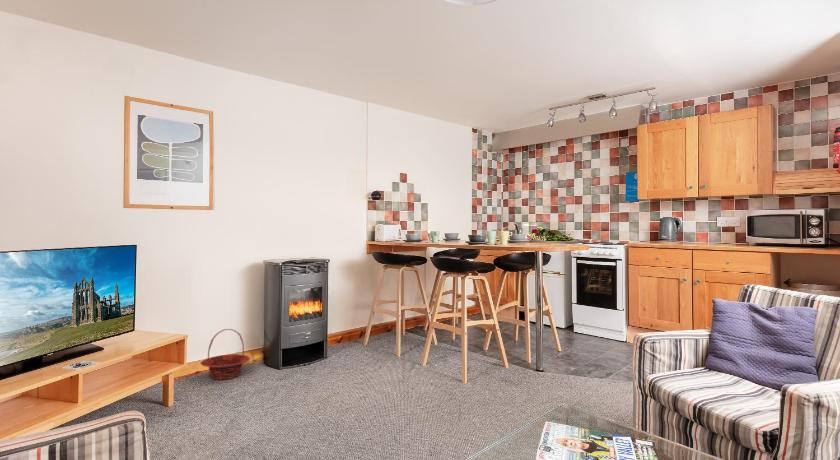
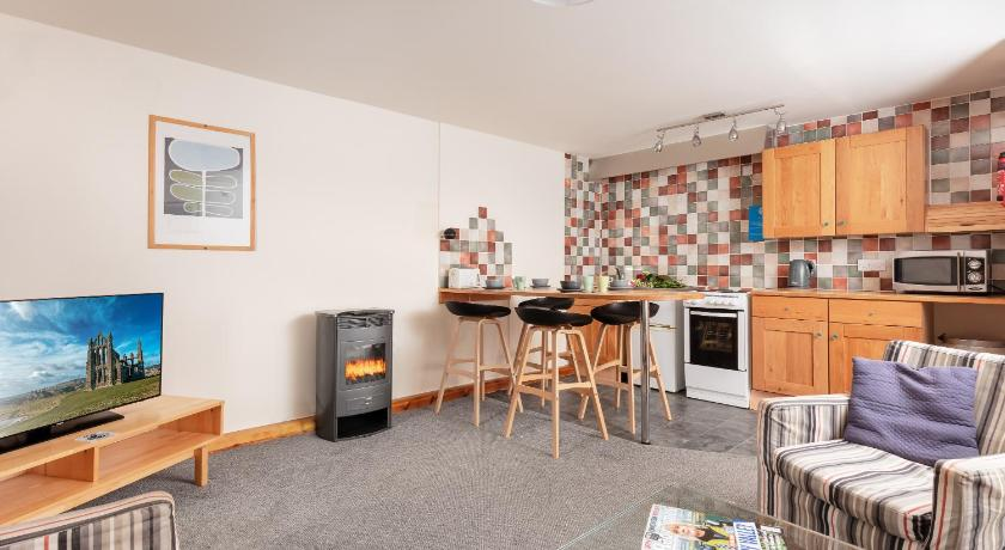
- basket (226, 355)
